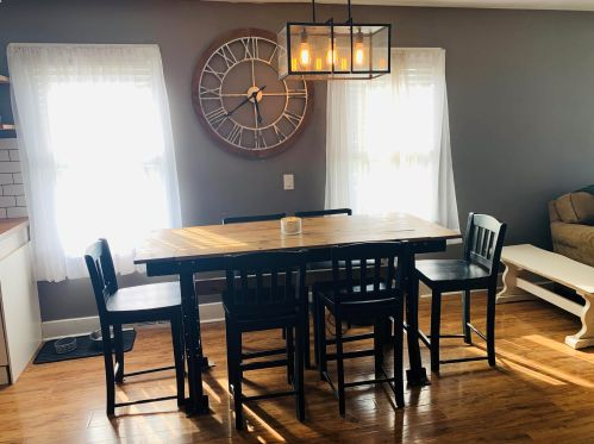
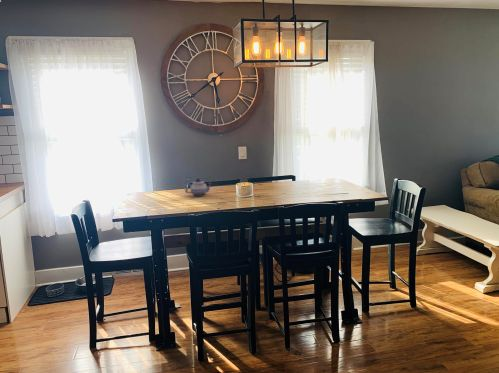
+ teapot (199, 186)
